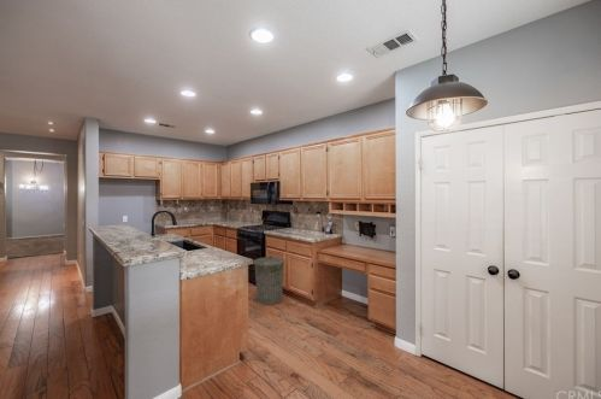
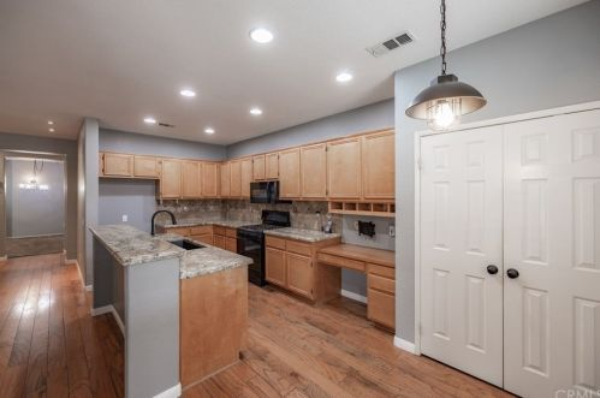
- trash can (269, 277)
